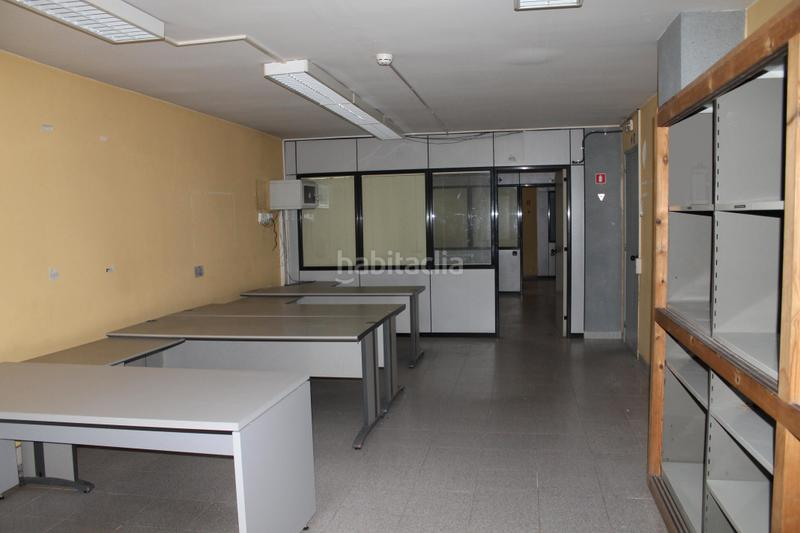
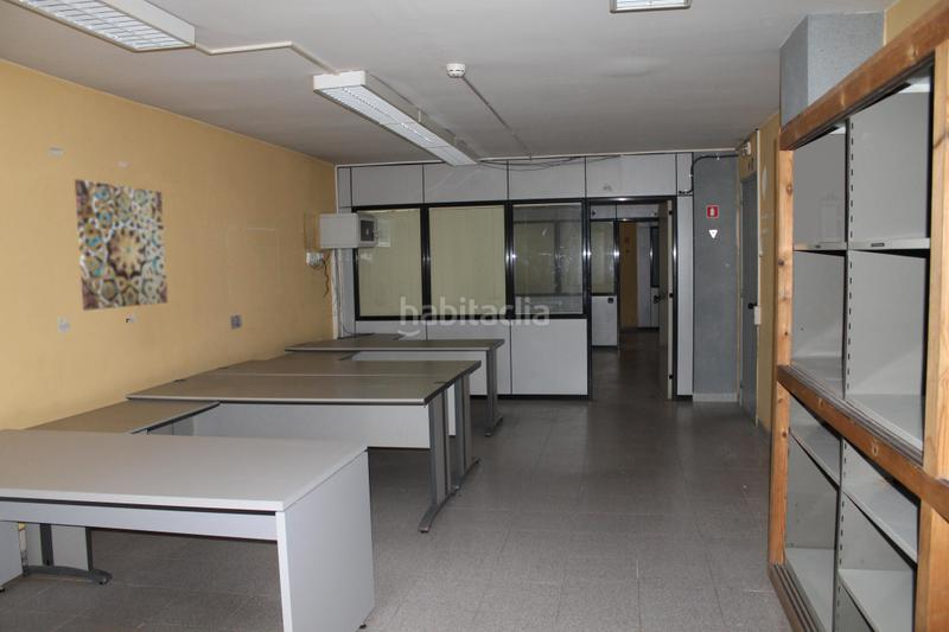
+ wall art (125, 247)
